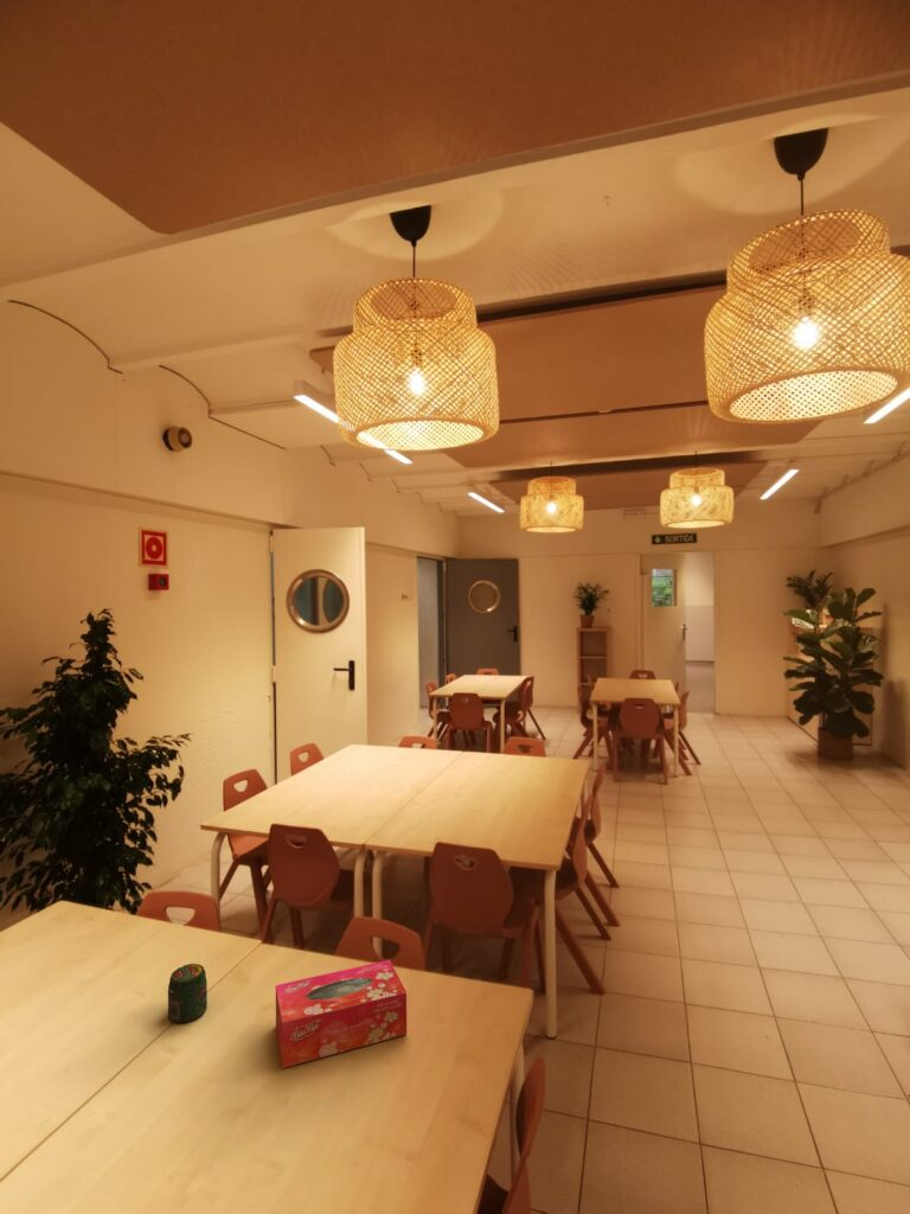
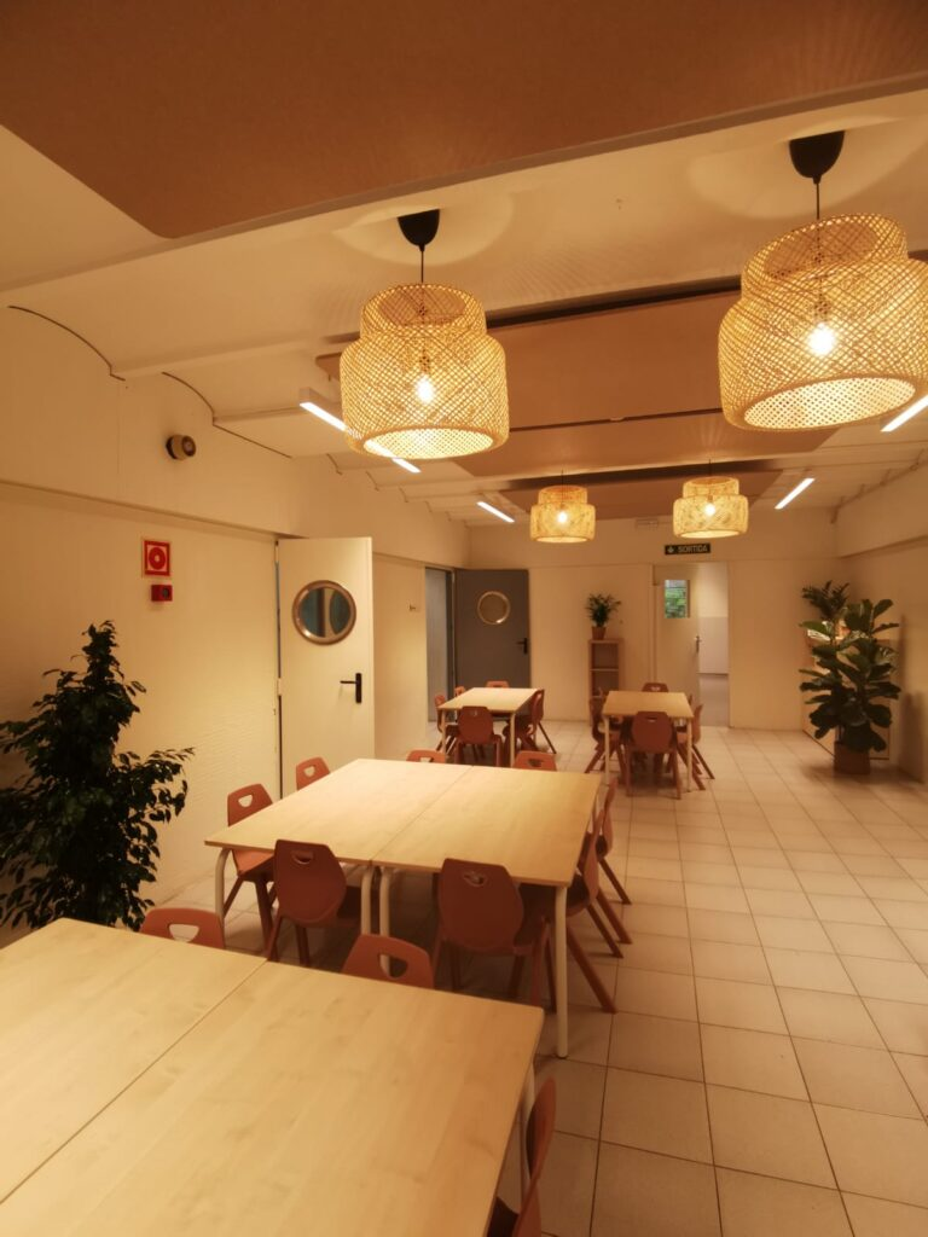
- jar (187, 991)
- tissue box (340, 1009)
